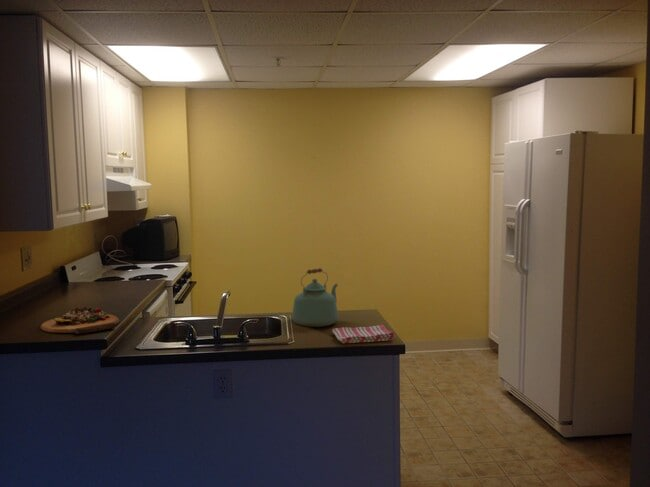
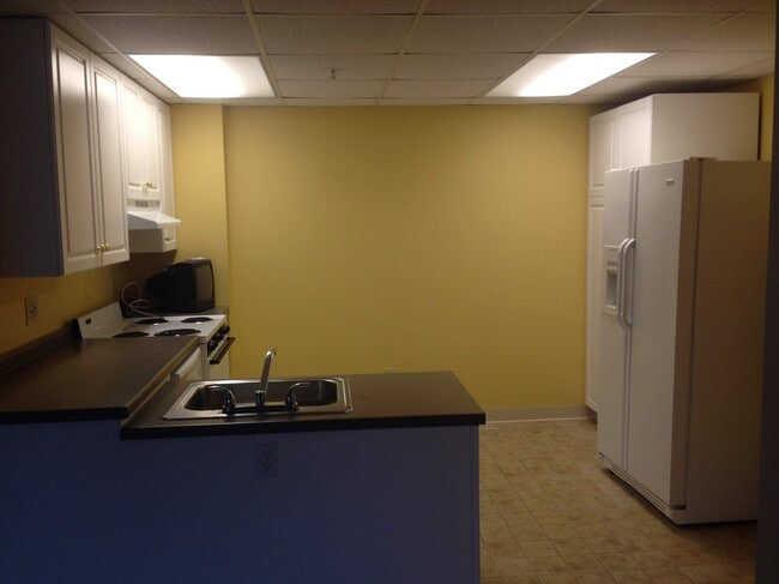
- dish towel (362, 332)
- cutting board (81, 316)
- kettle (318, 295)
